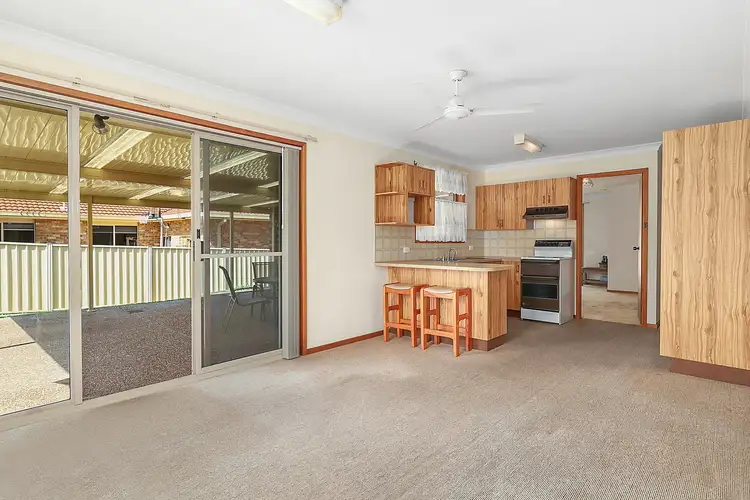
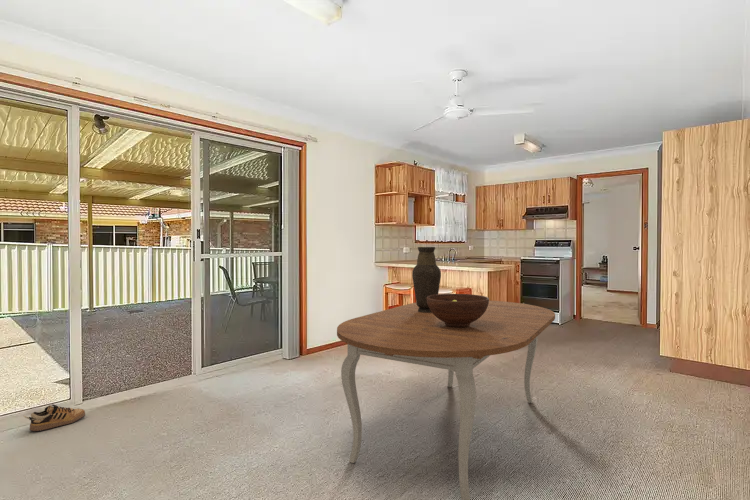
+ fruit bowl (457, 311)
+ vase (426, 278)
+ dining table (455, 372)
+ shoe (55, 414)
